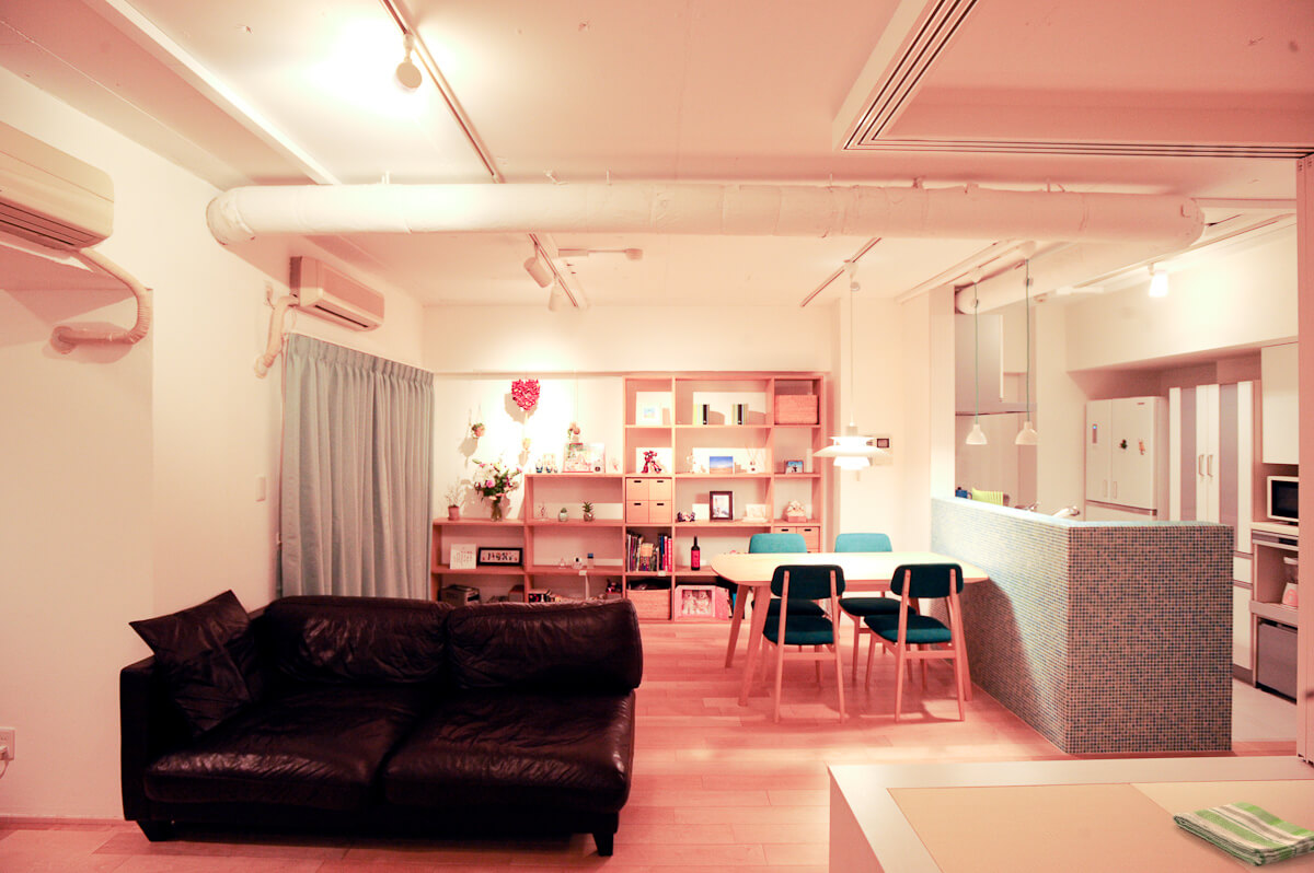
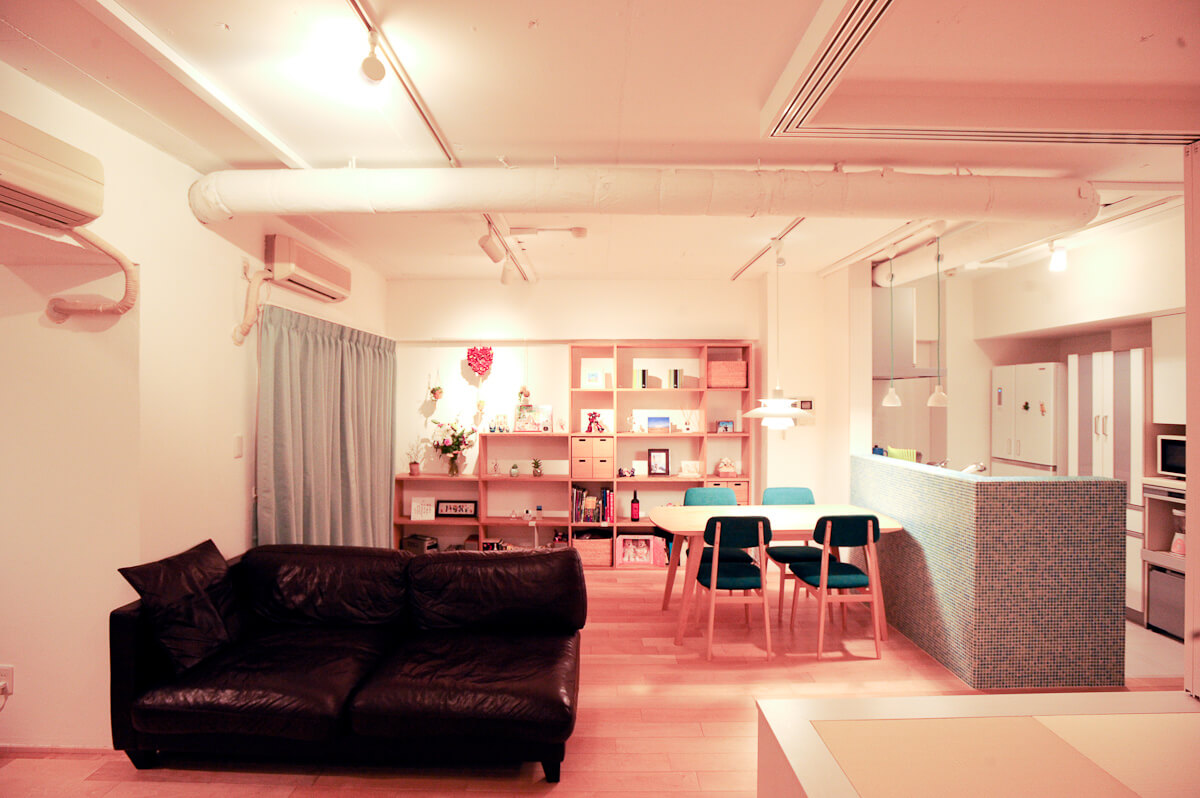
- dish towel (1247, 827)
